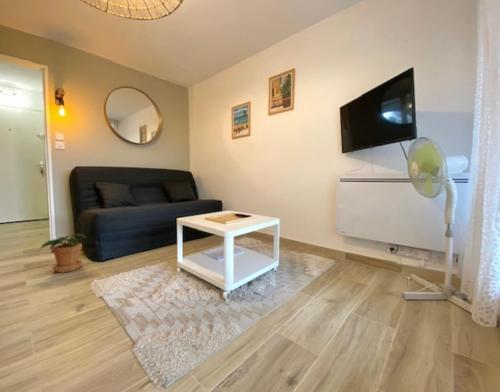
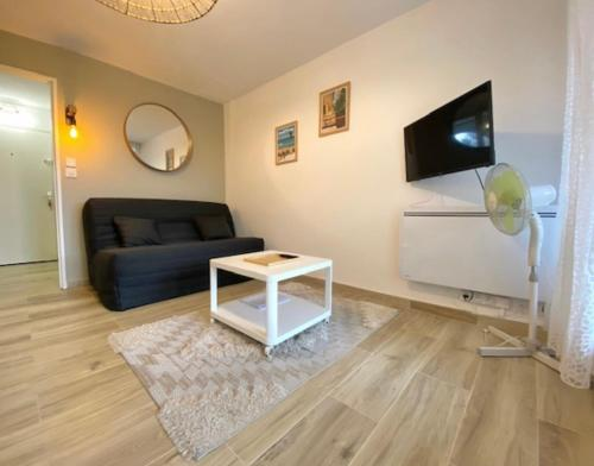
- potted plant (63, 252)
